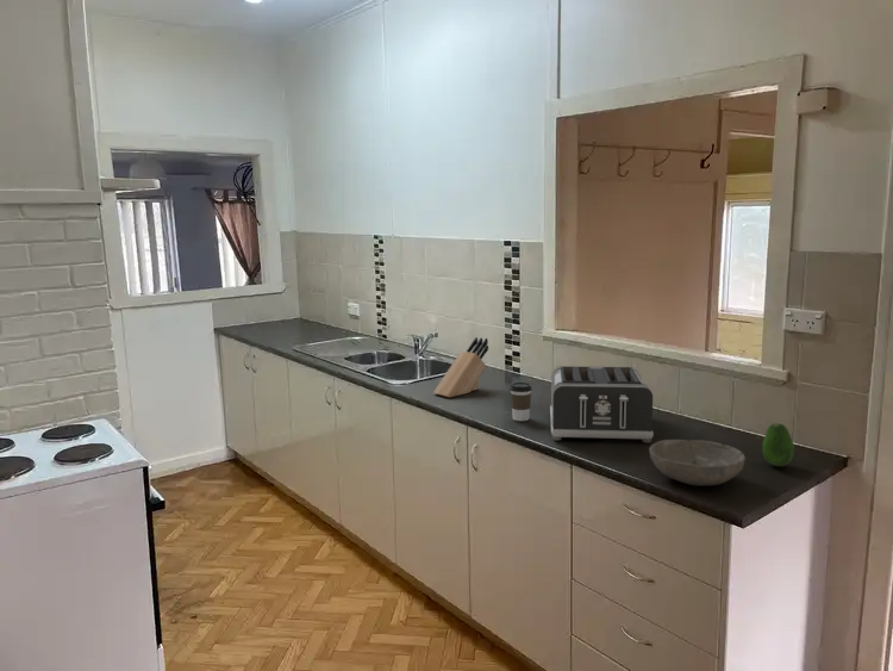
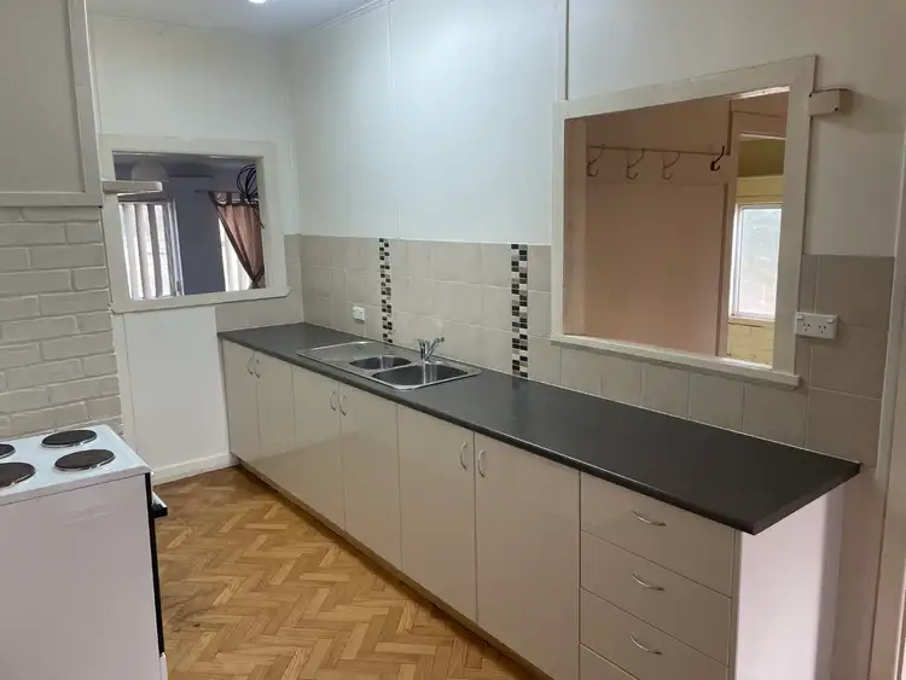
- coffee cup (520, 402)
- bowl (695, 465)
- knife block (463, 365)
- toaster (598, 402)
- fruit (778, 445)
